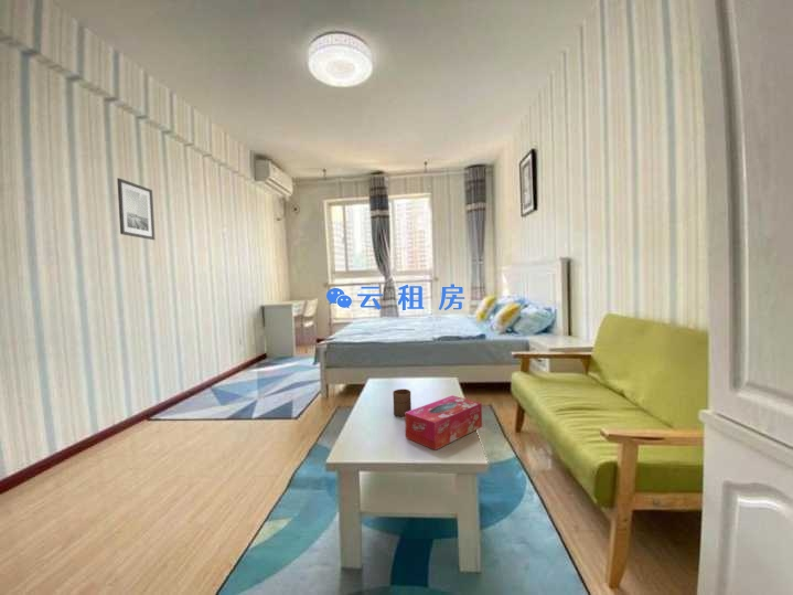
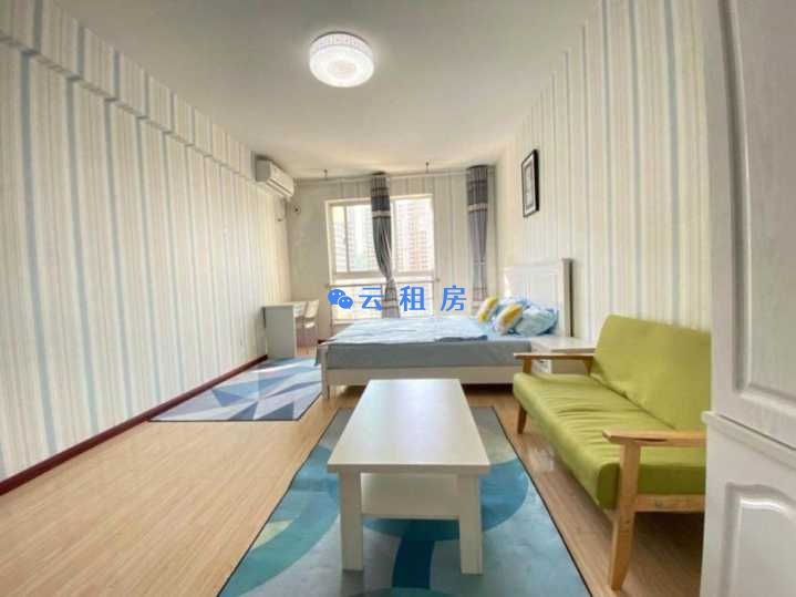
- tissue box (444, 419)
- wall art (137, 211)
- cup (403, 402)
